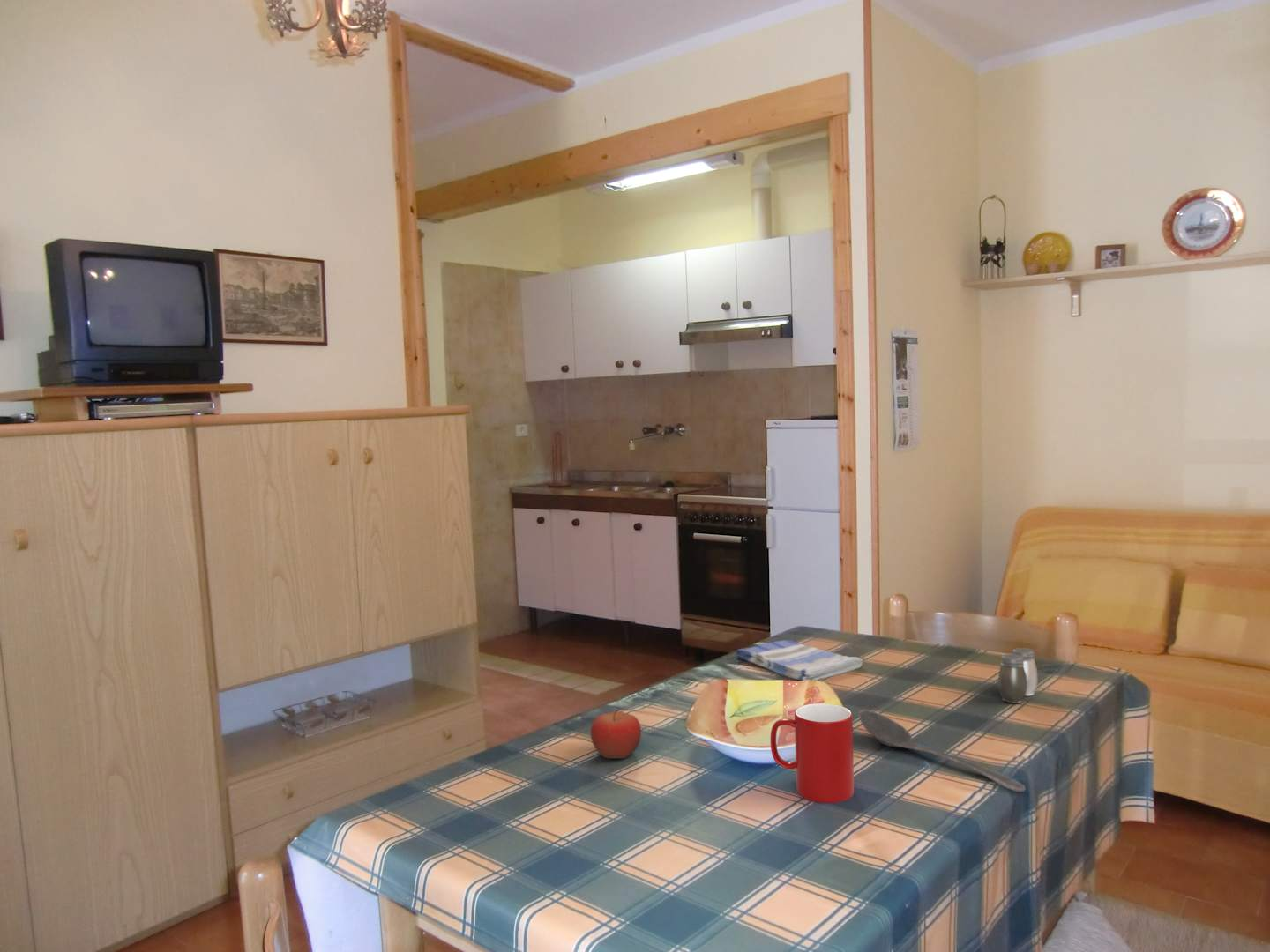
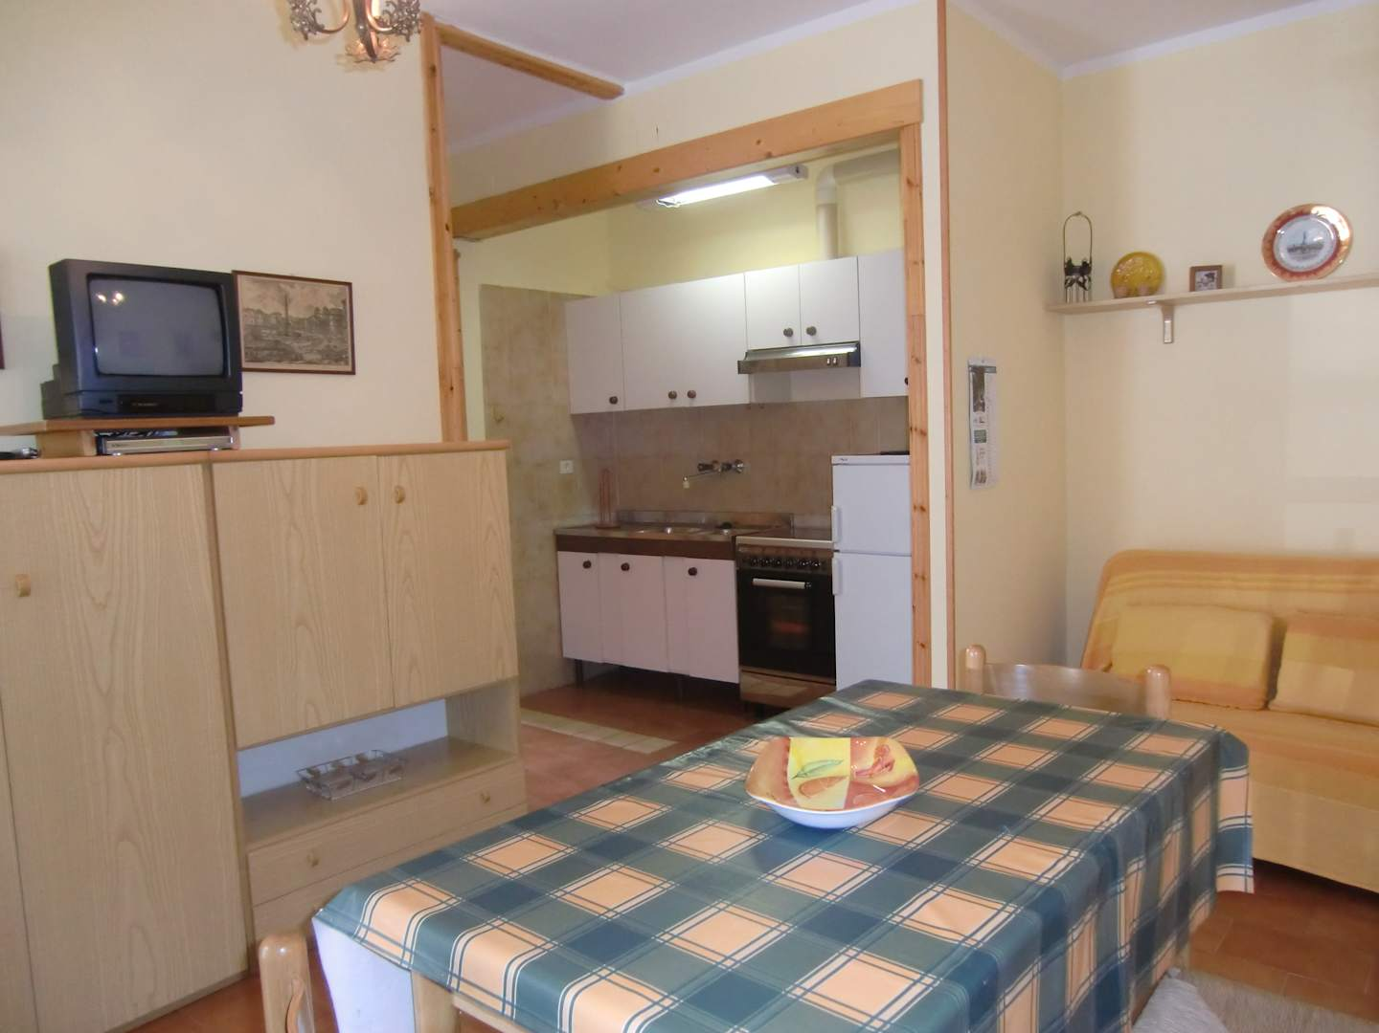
- stirrer (934, 749)
- dish towel (797, 658)
- salt and pepper shaker (1018, 674)
- cup (813, 749)
- fruit (616, 731)
